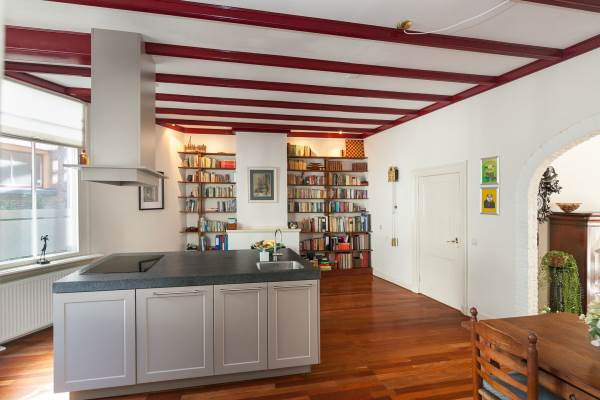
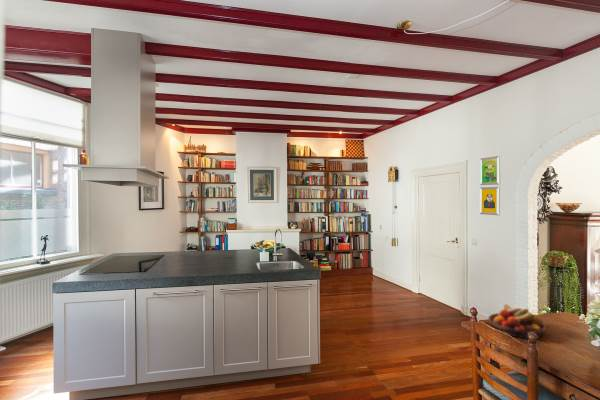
+ fruit bowl (515, 319)
